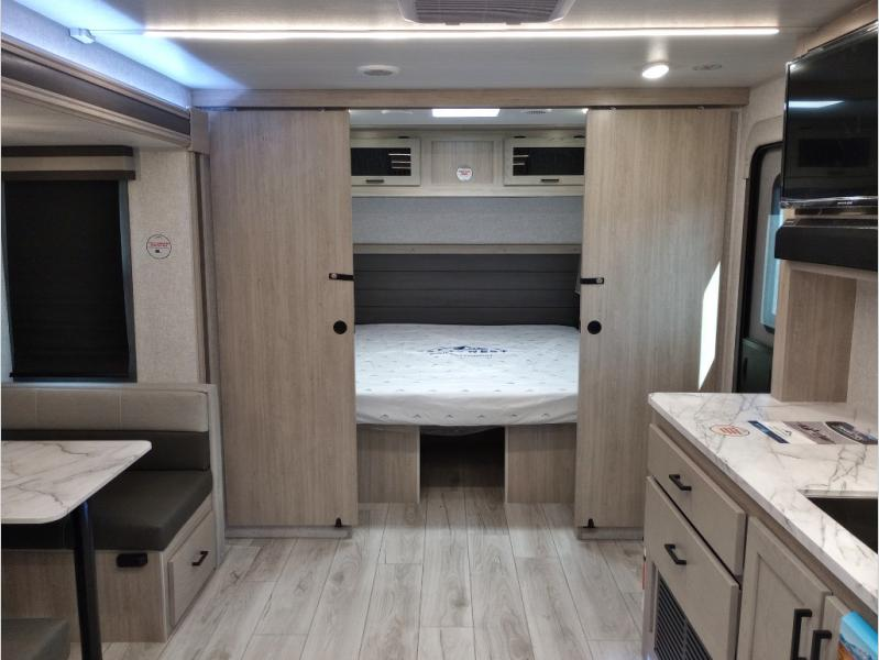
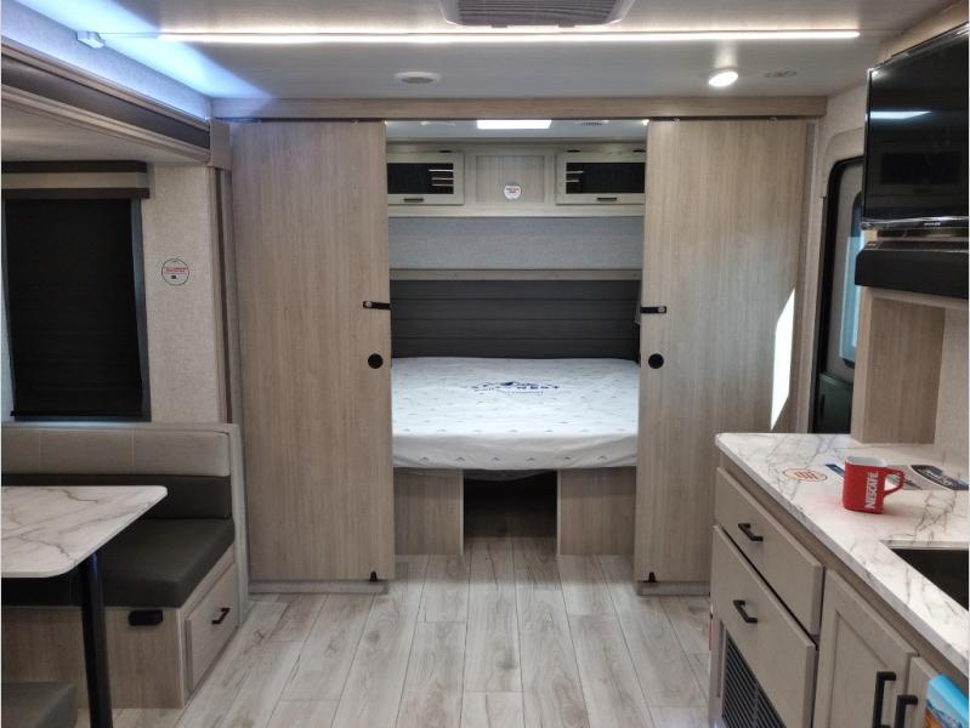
+ mug (873, 484)
